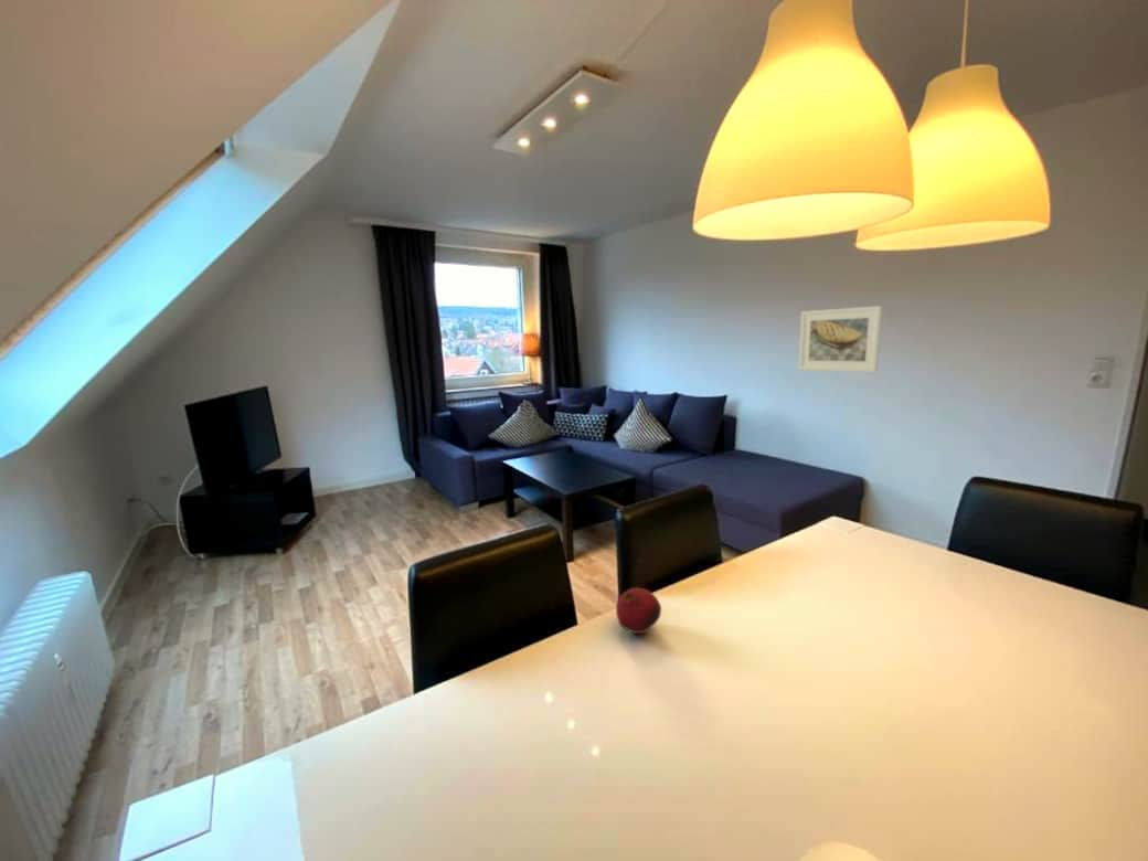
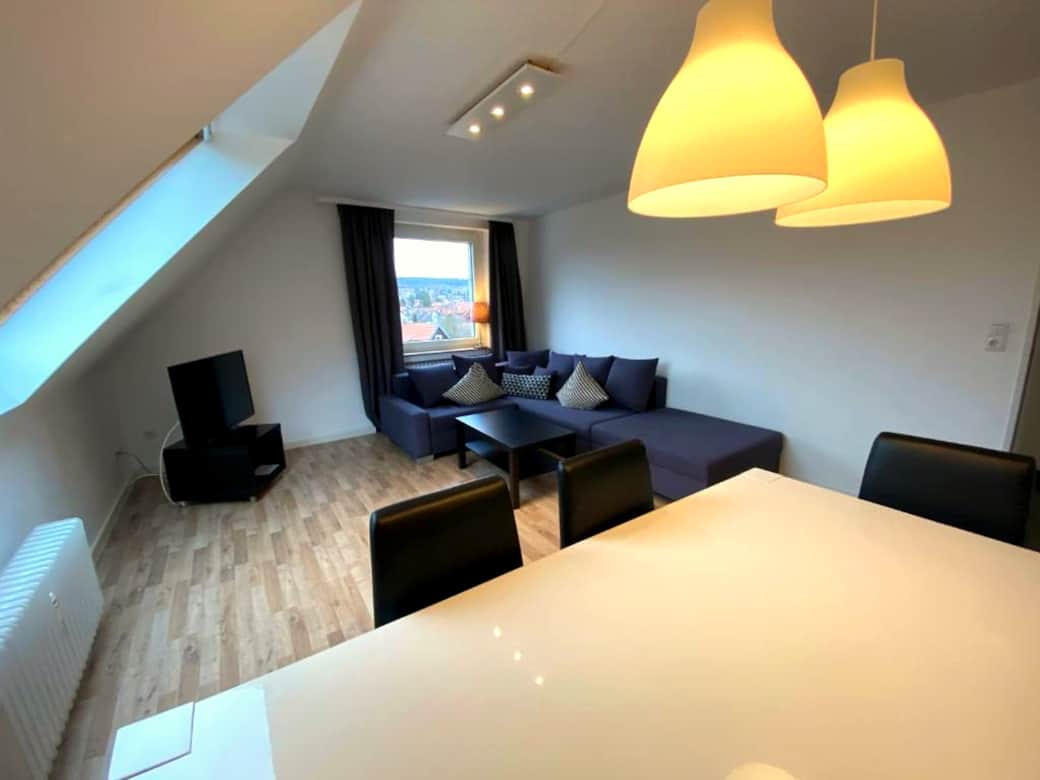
- fruit (637, 608)
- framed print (837, 340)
